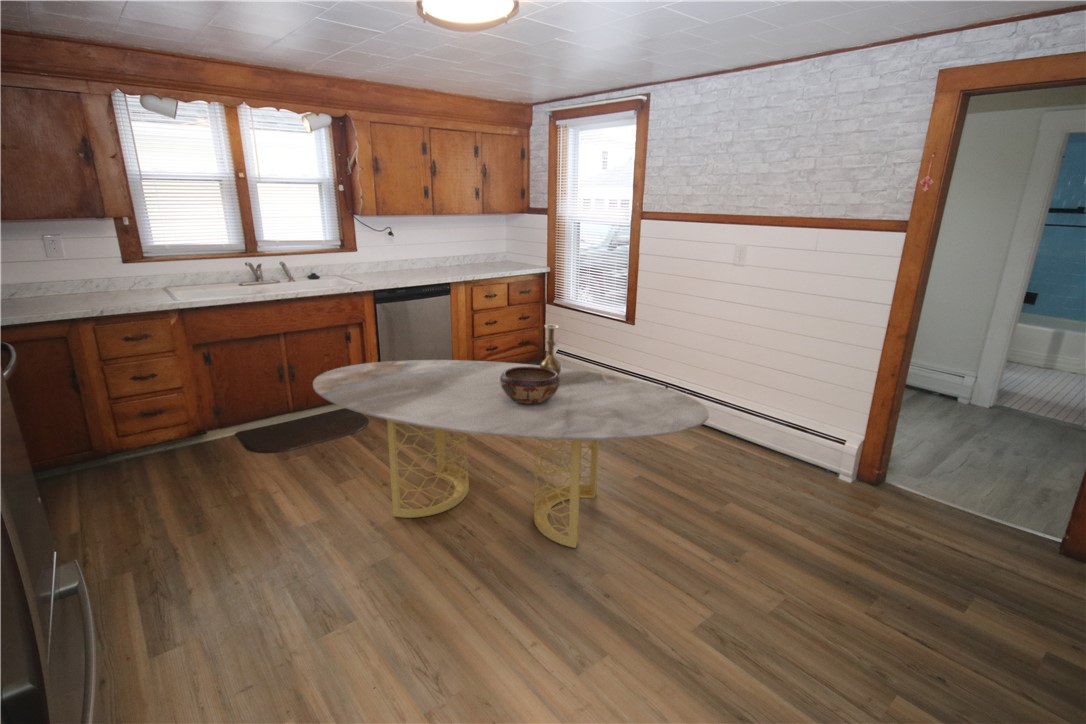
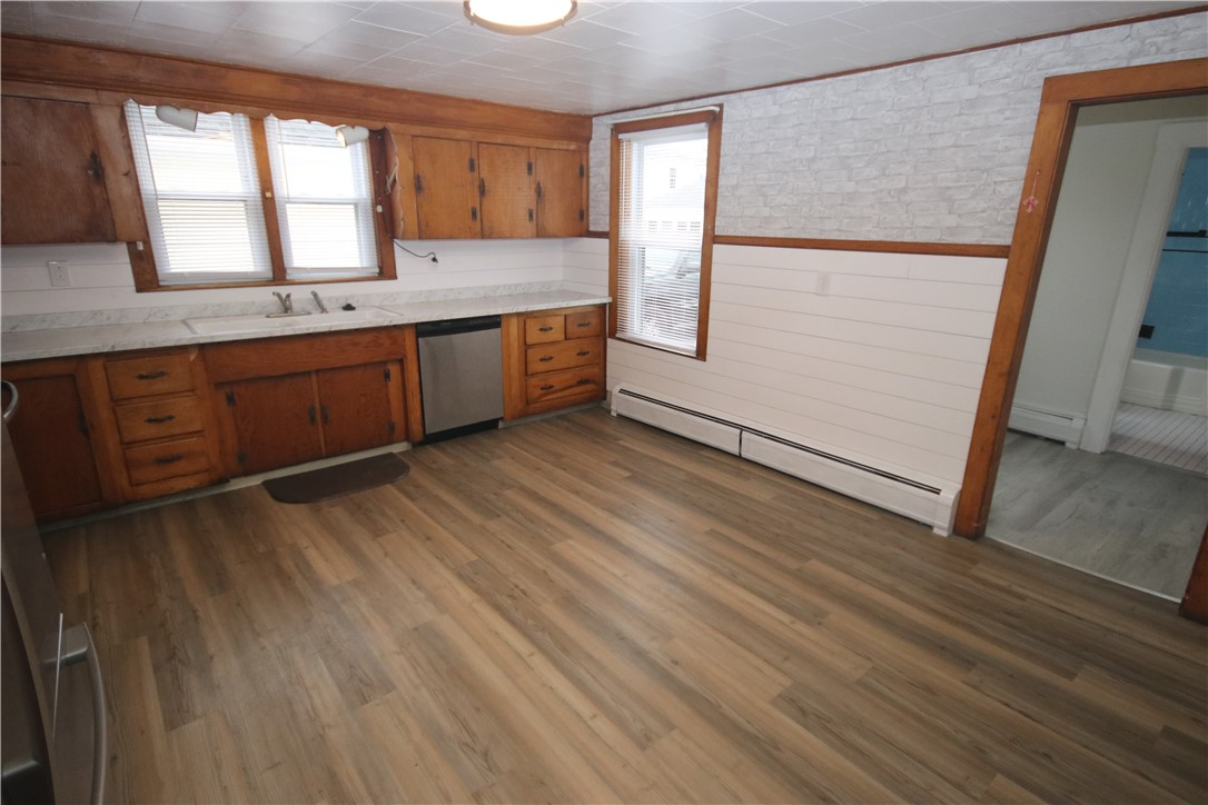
- decorative bowl (529, 386)
- vase (550, 351)
- dining table (499, 435)
